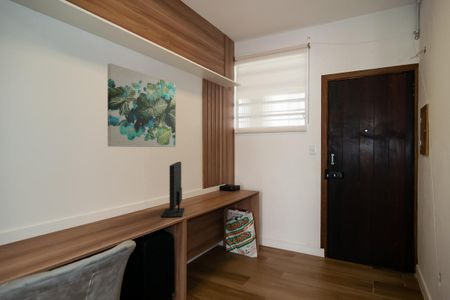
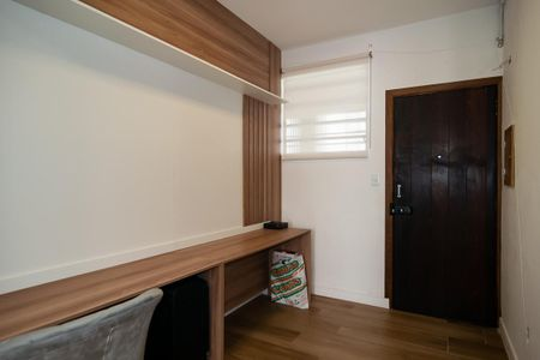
- wall art (145, 111)
- monitor (173, 188)
